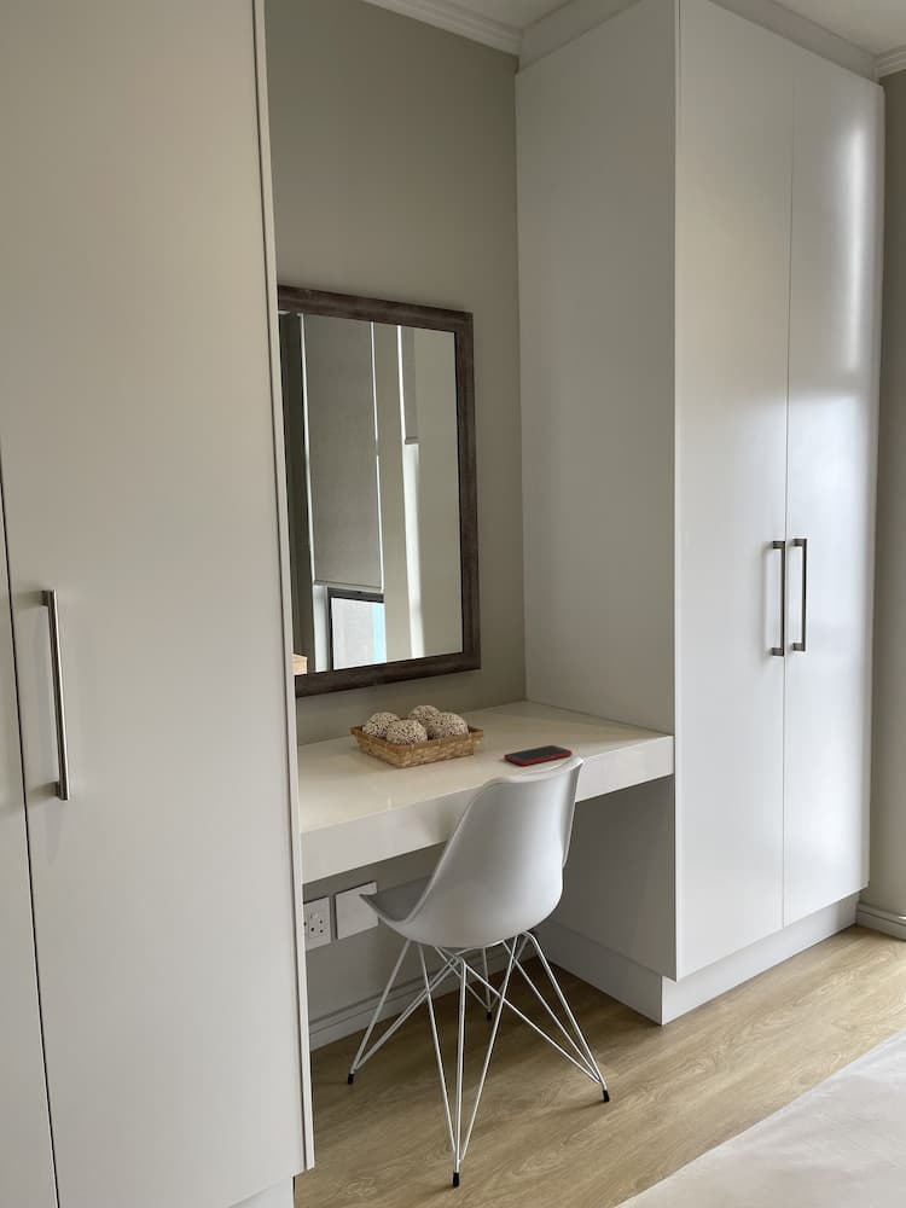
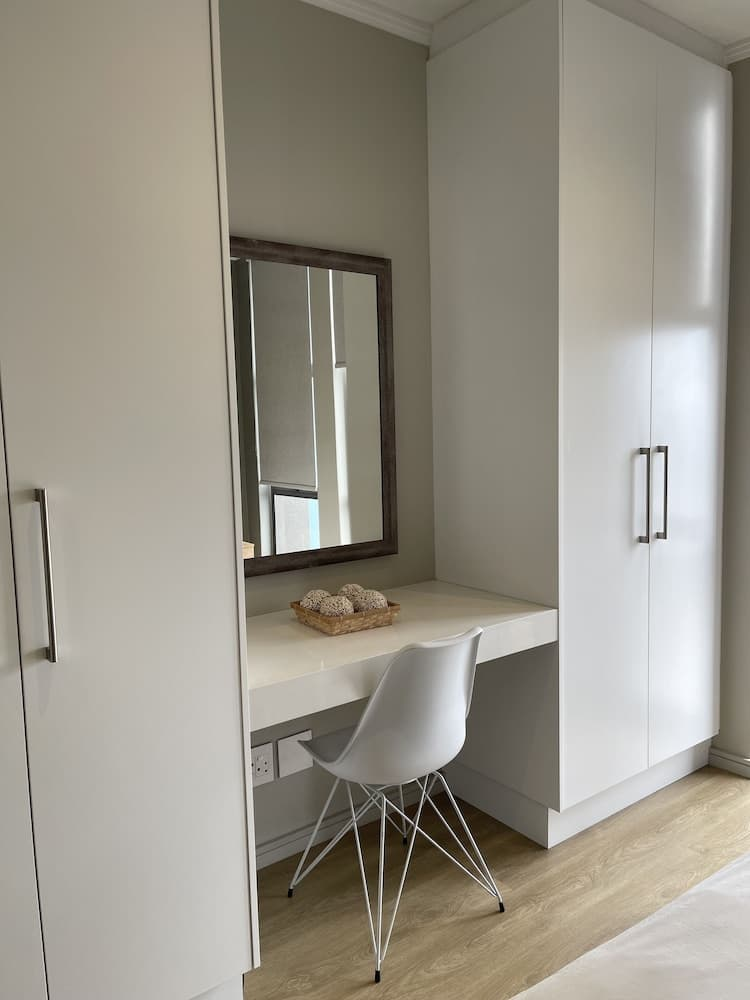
- cell phone (538, 755)
